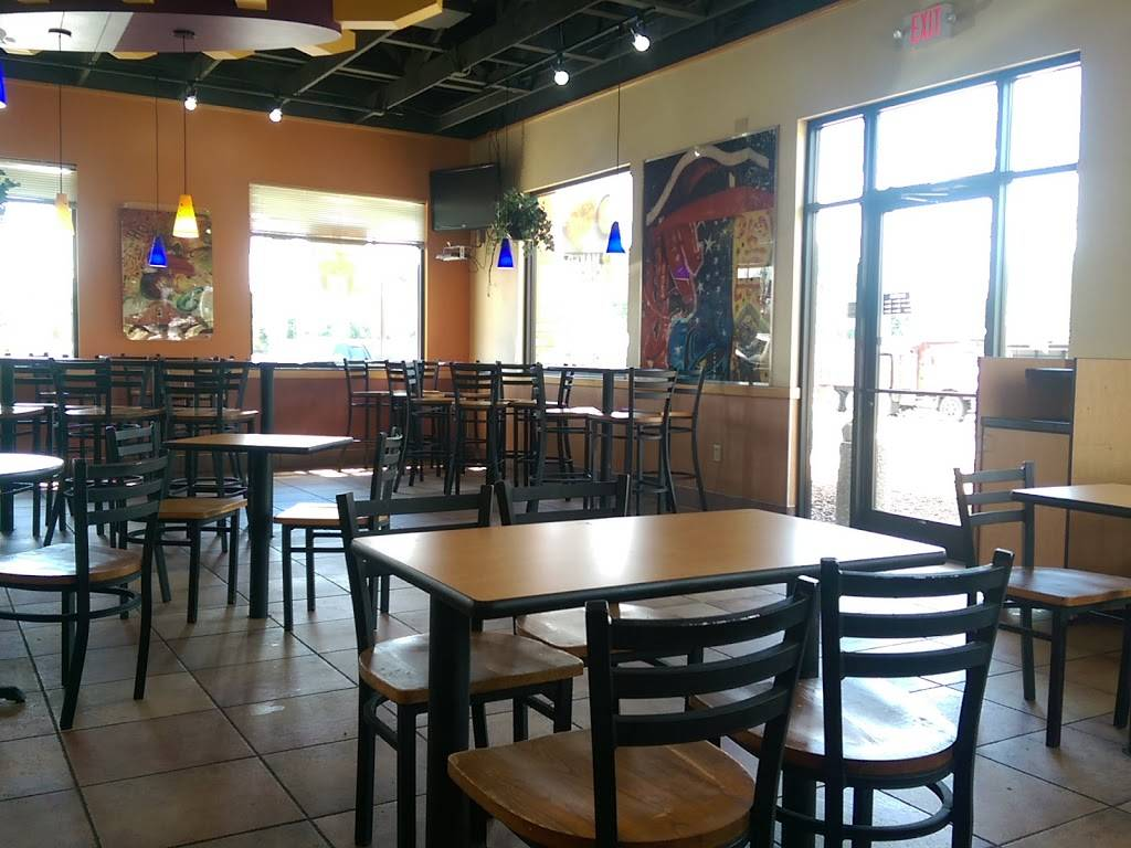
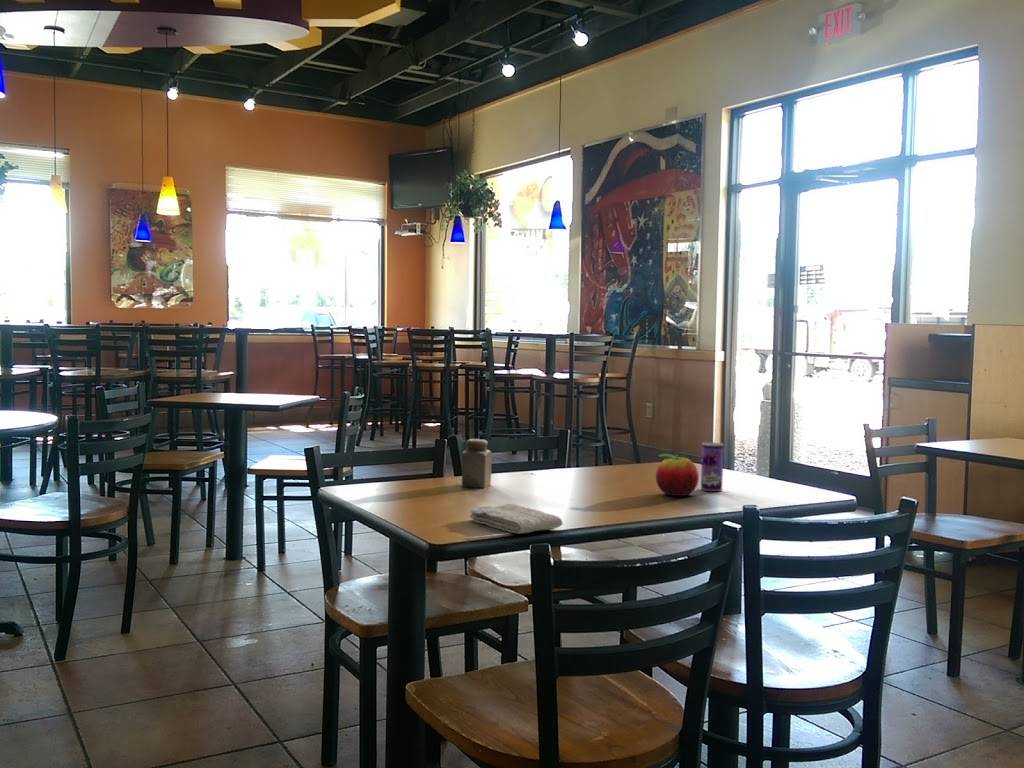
+ fruit (677, 474)
+ washcloth (514, 517)
+ salt shaker (476, 462)
+ beverage can (712, 466)
